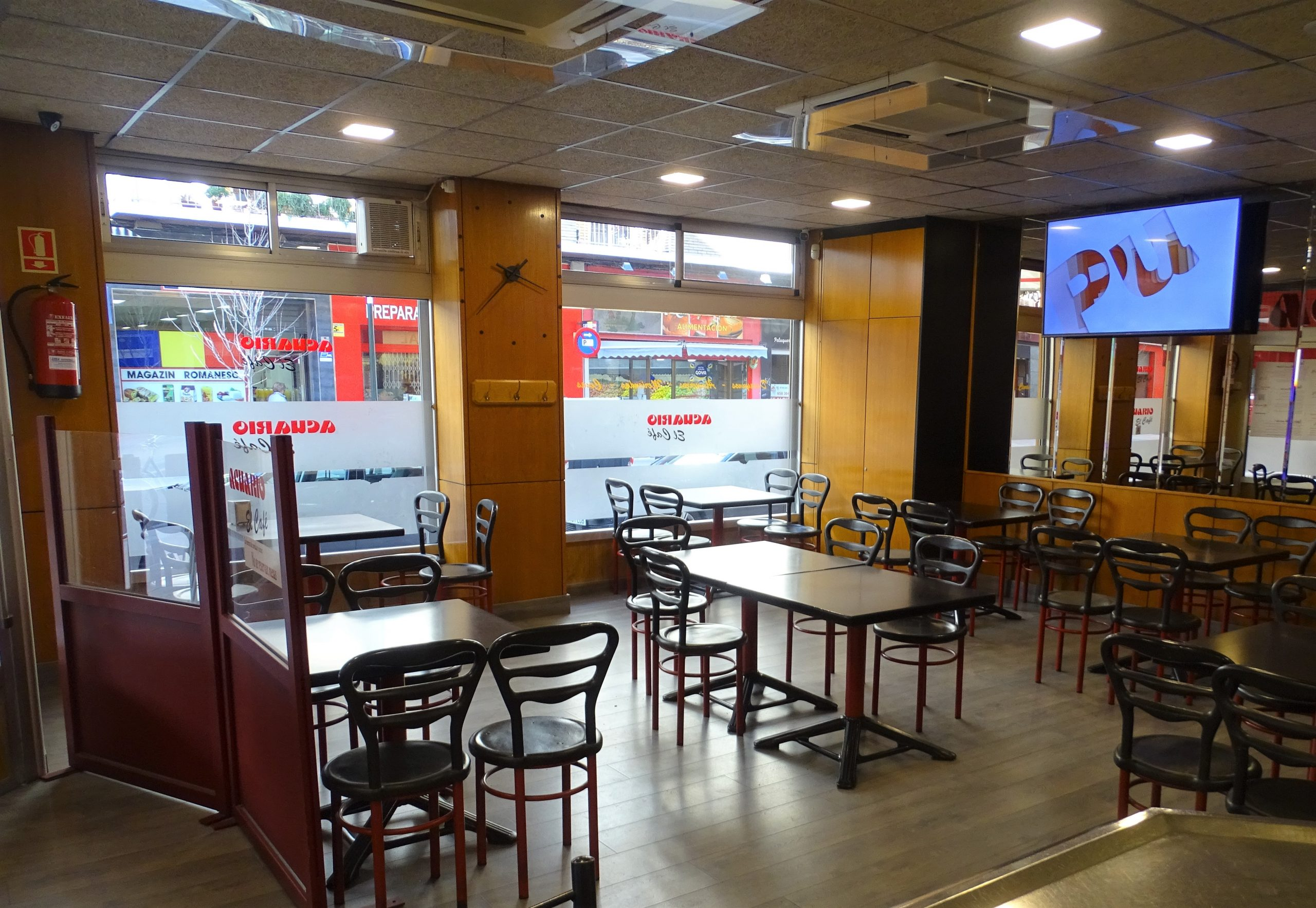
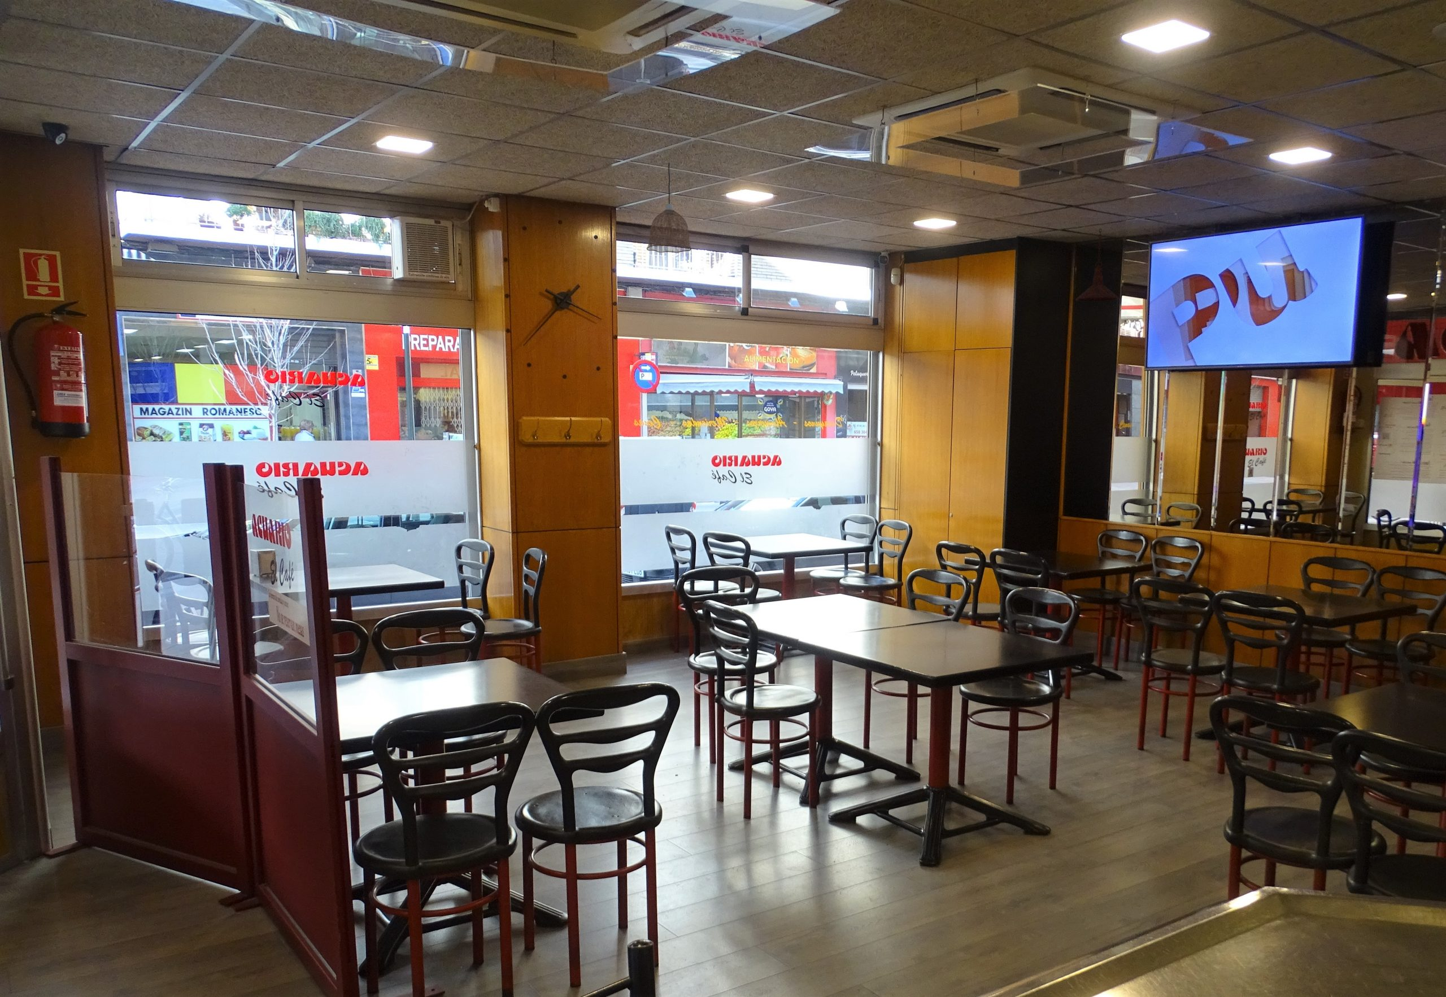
+ pendant light (1099, 262)
+ pendant lamp (669, 206)
